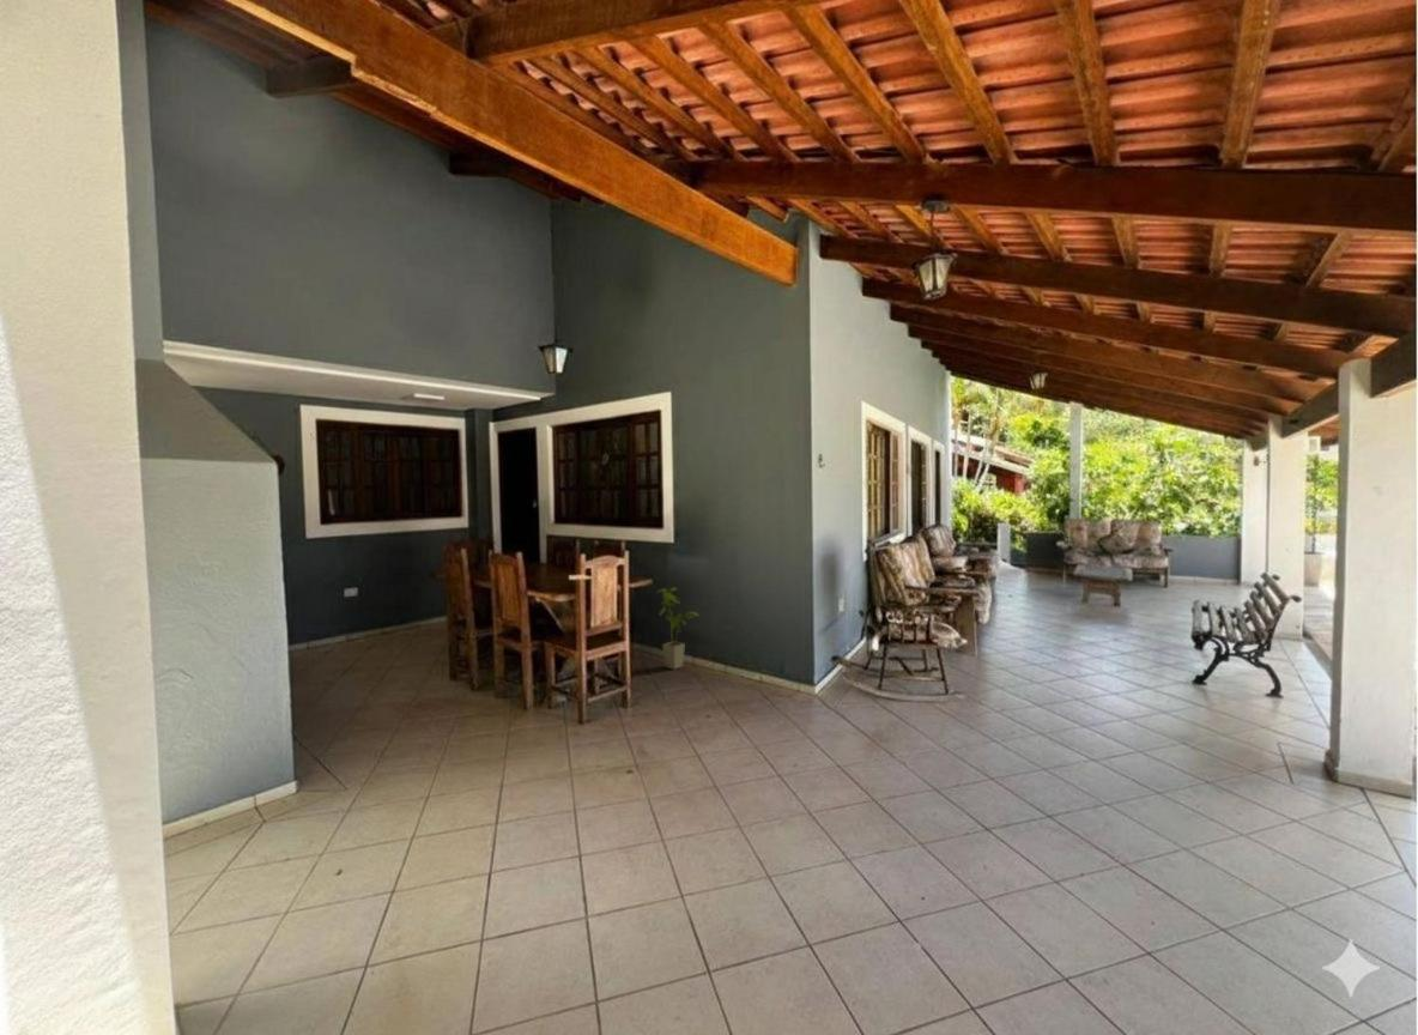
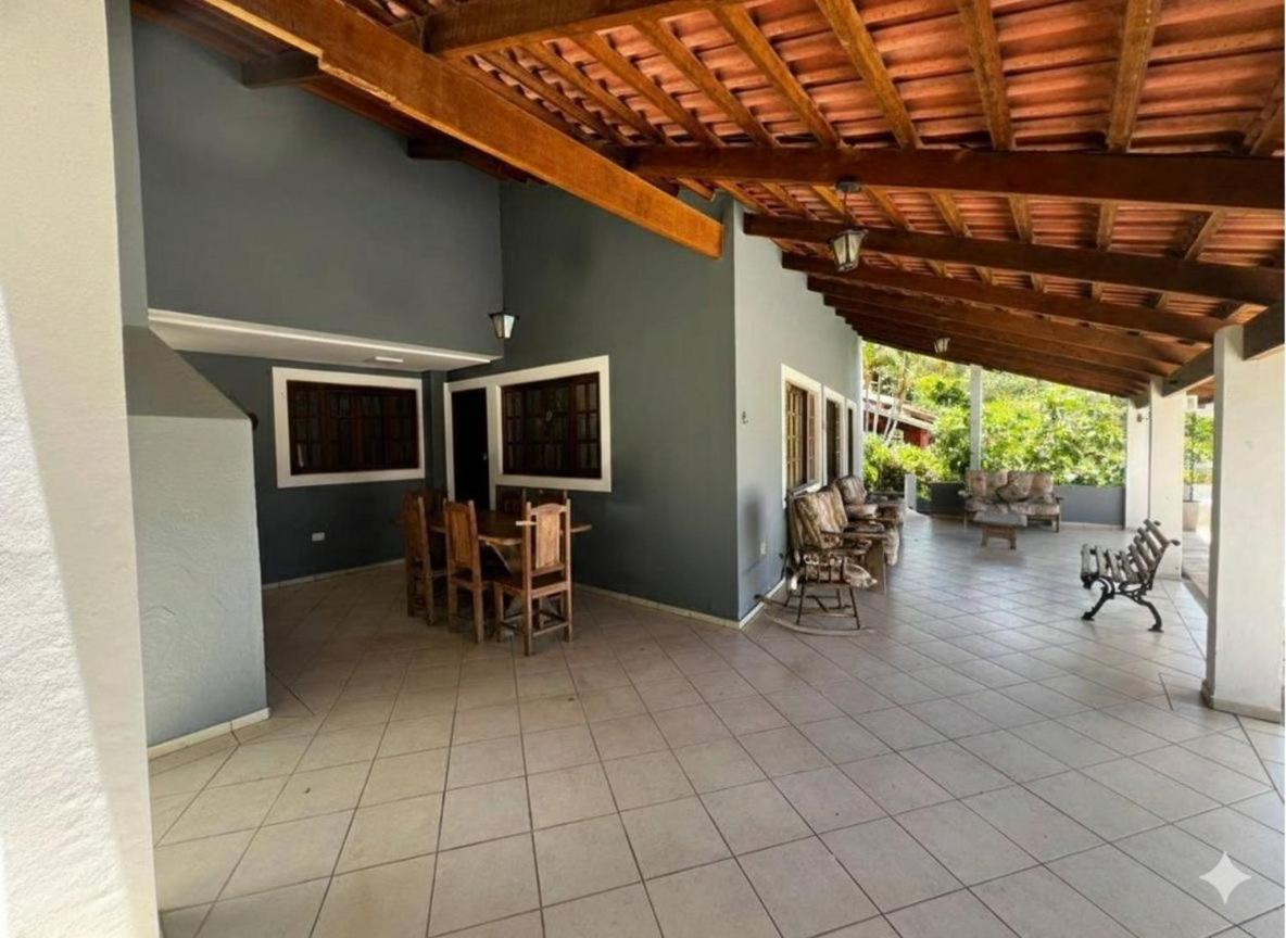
- house plant (673, 628)
